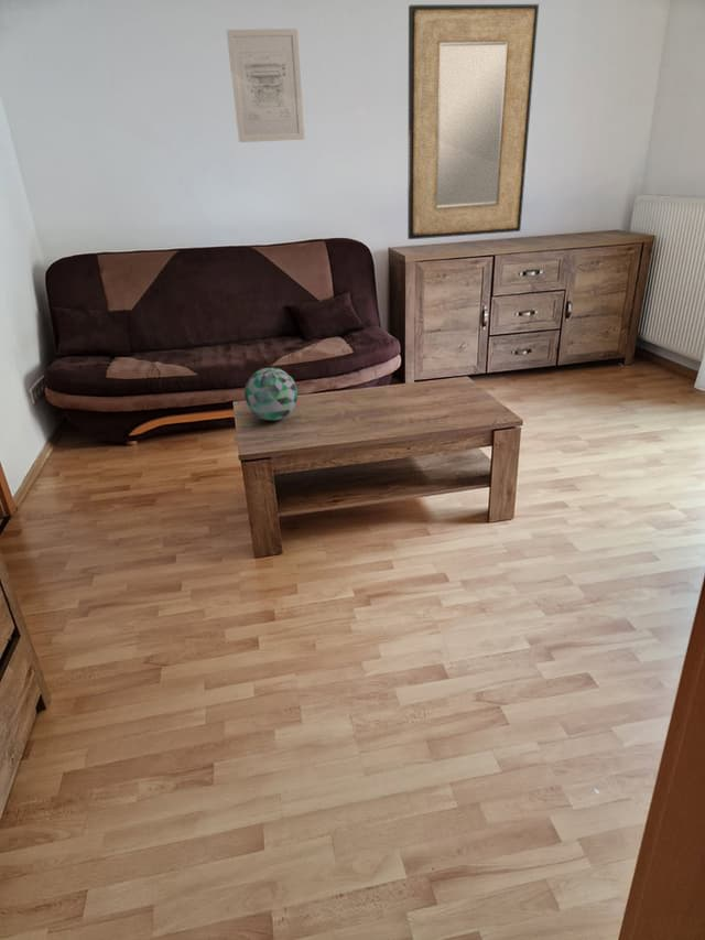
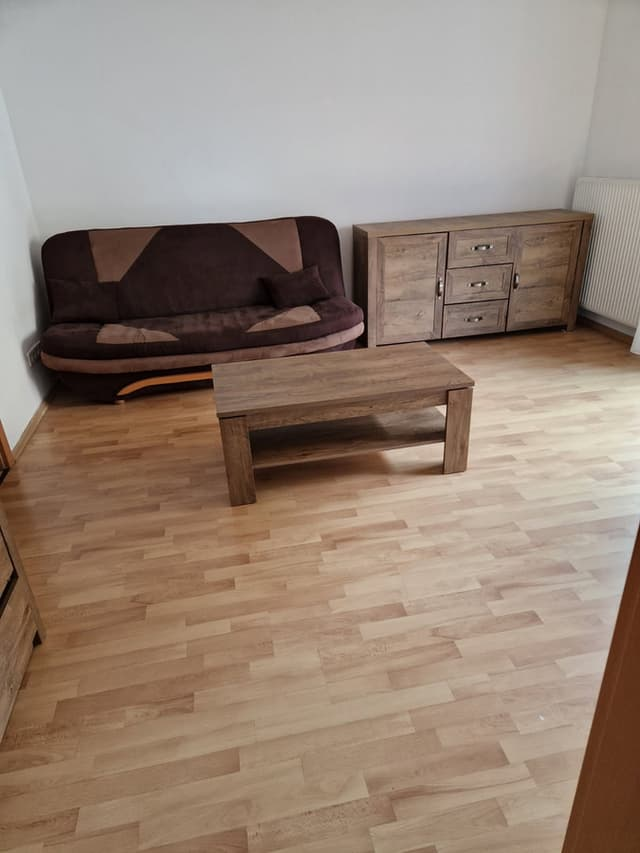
- home mirror (469, 128)
- wall art (267, 87)
- decorative ball (271, 393)
